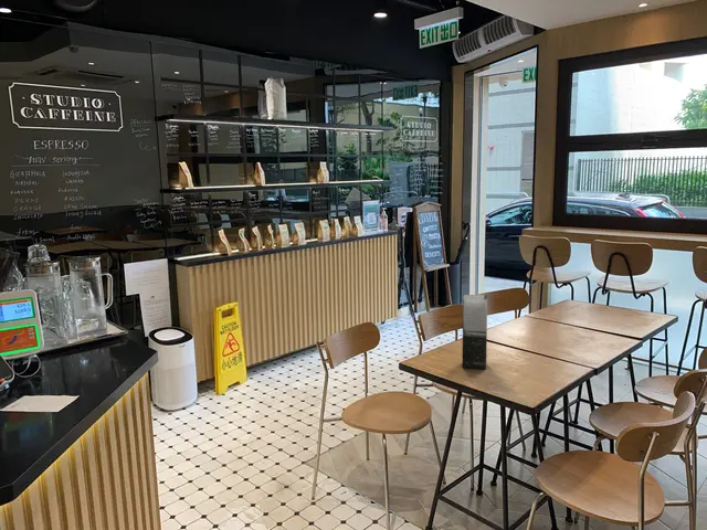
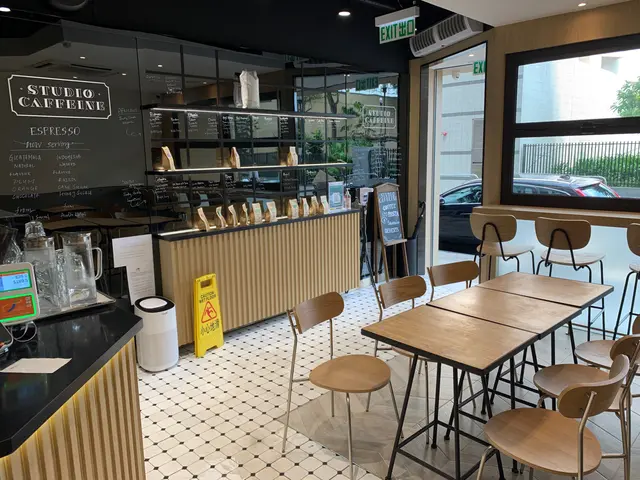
- vase (474, 331)
